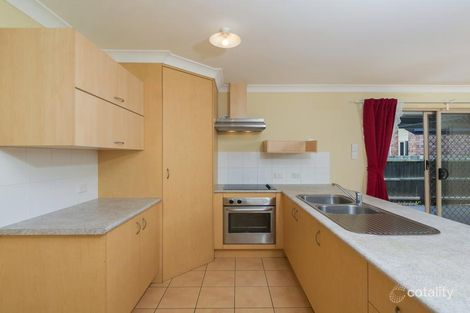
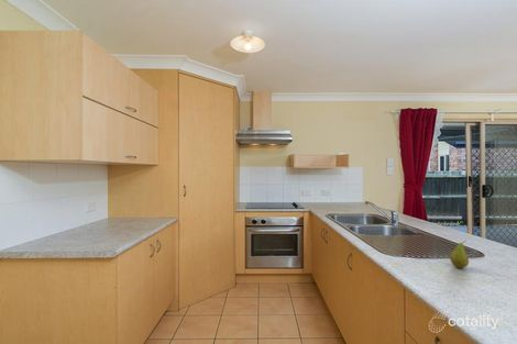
+ fruit (459, 253)
